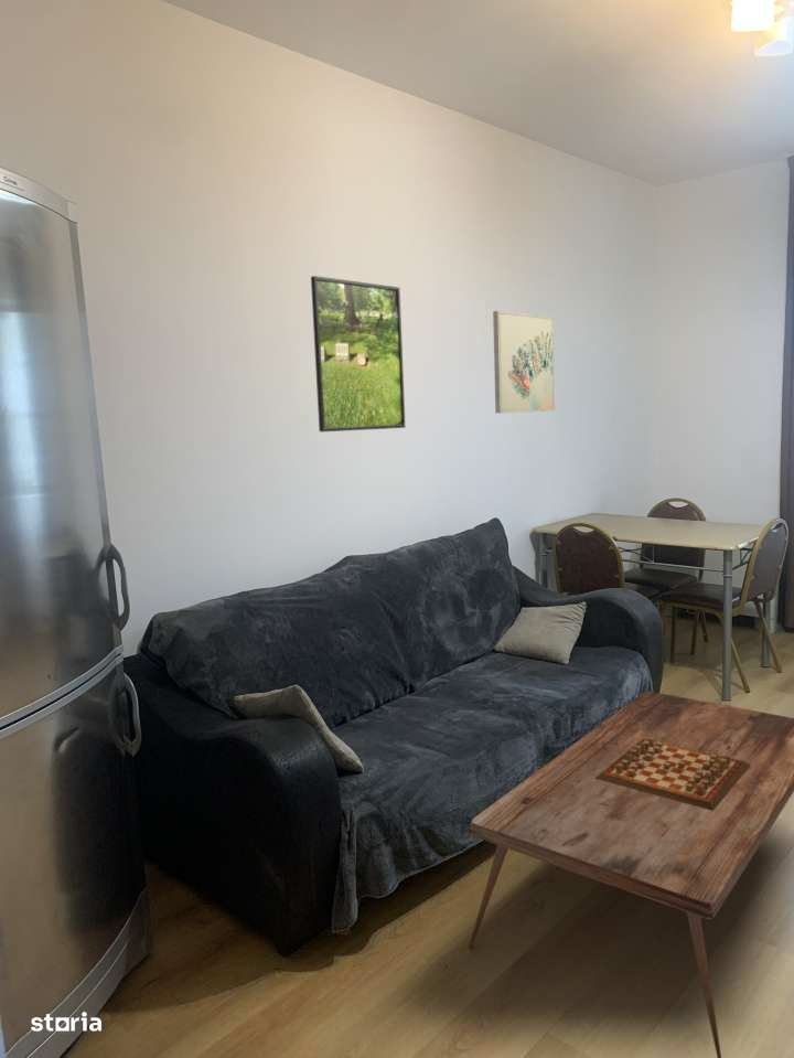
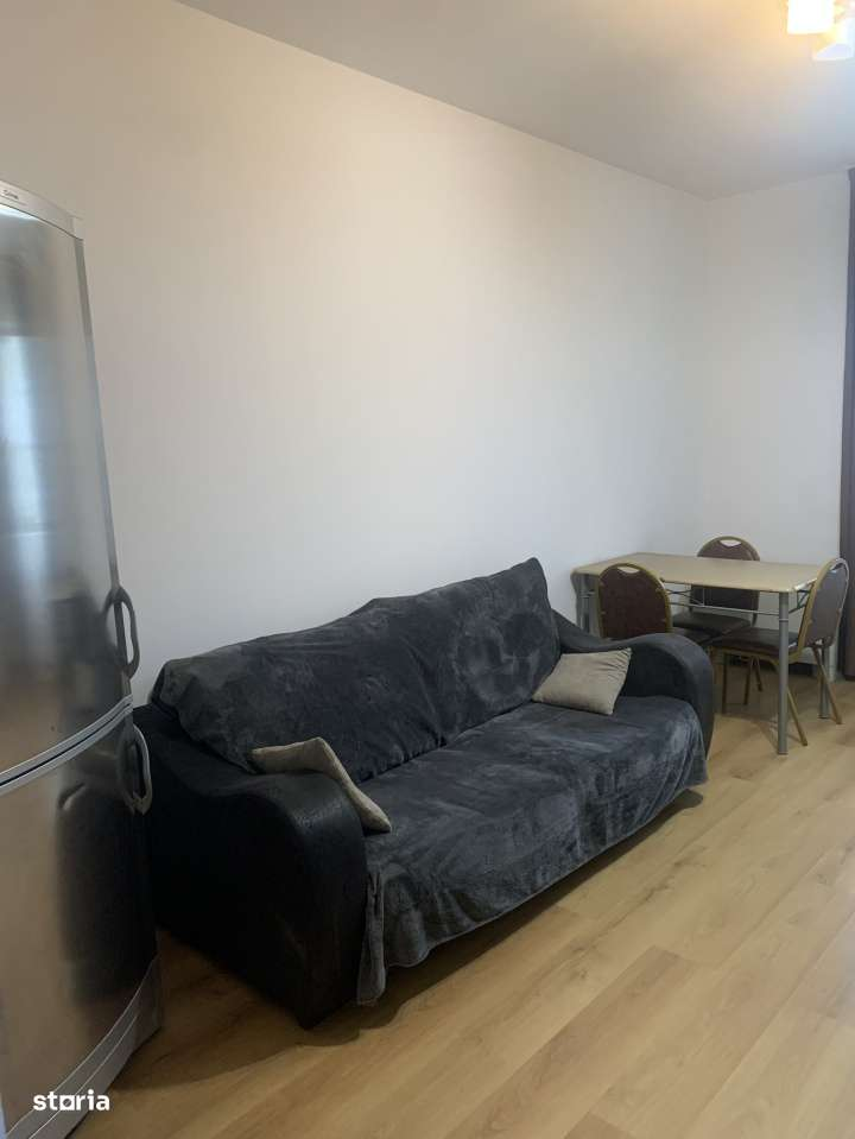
- wall art (525, 363)
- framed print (361, 356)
- coffee table (668, 819)
